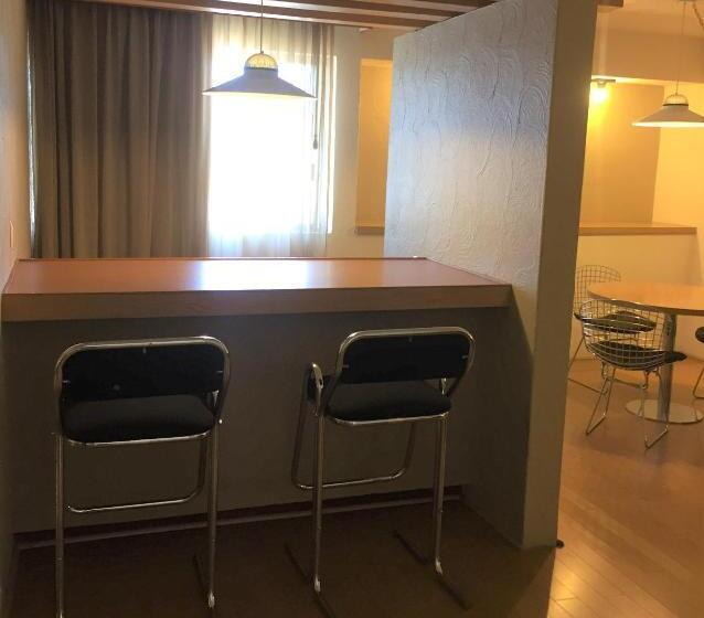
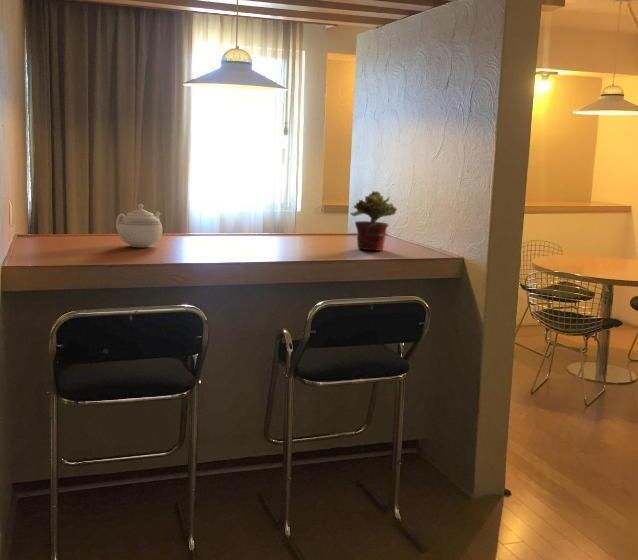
+ teapot (139, 225)
+ potted plant (374, 219)
